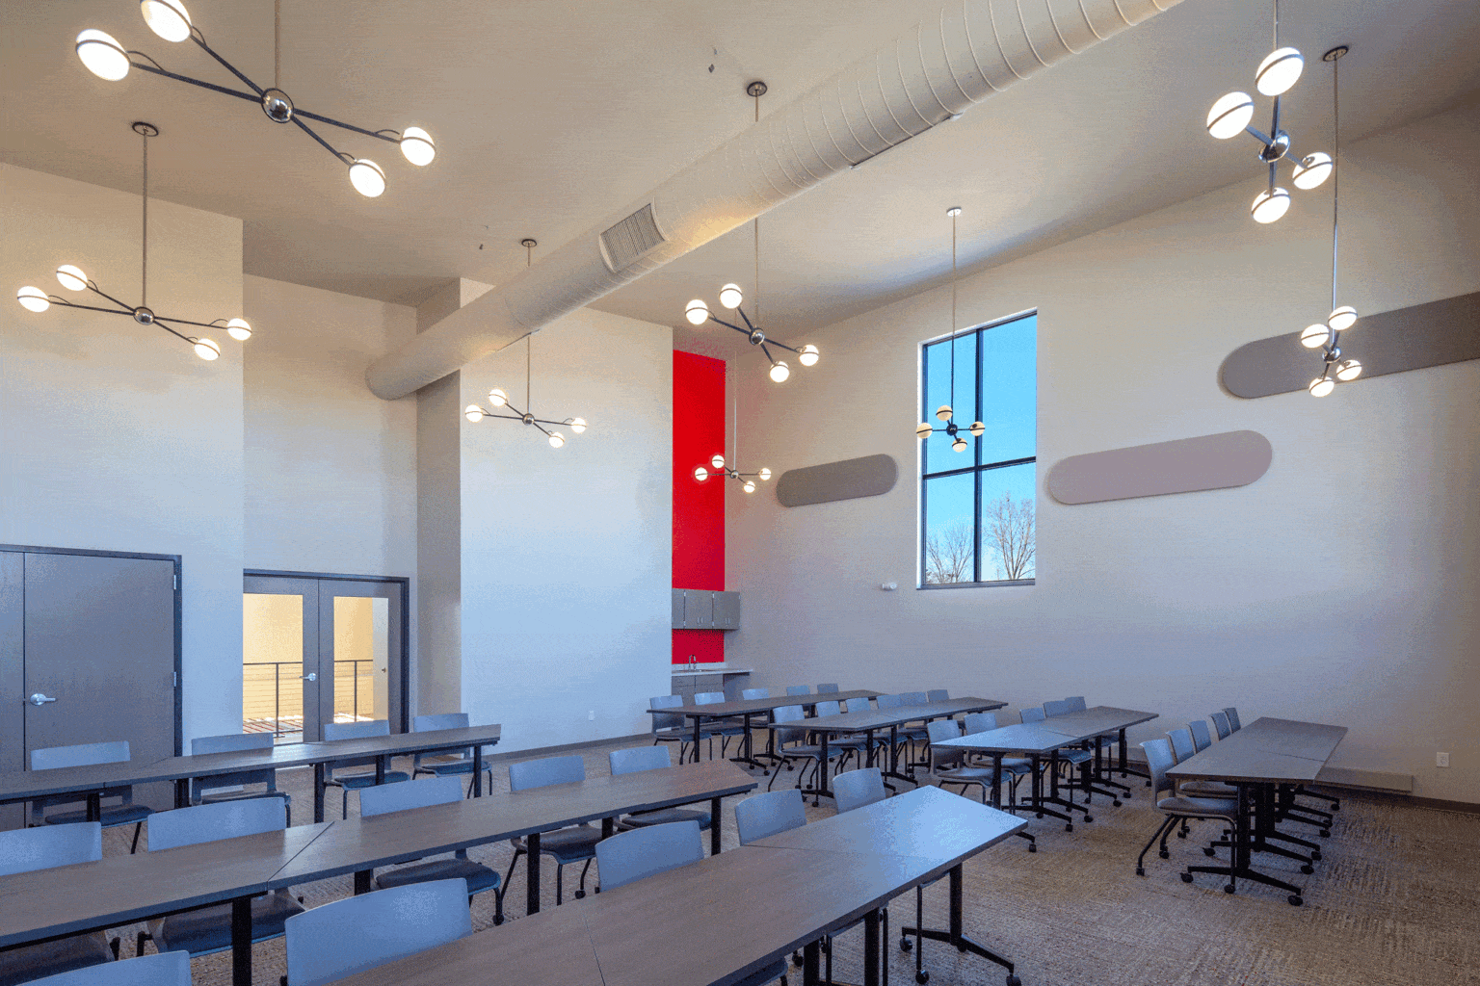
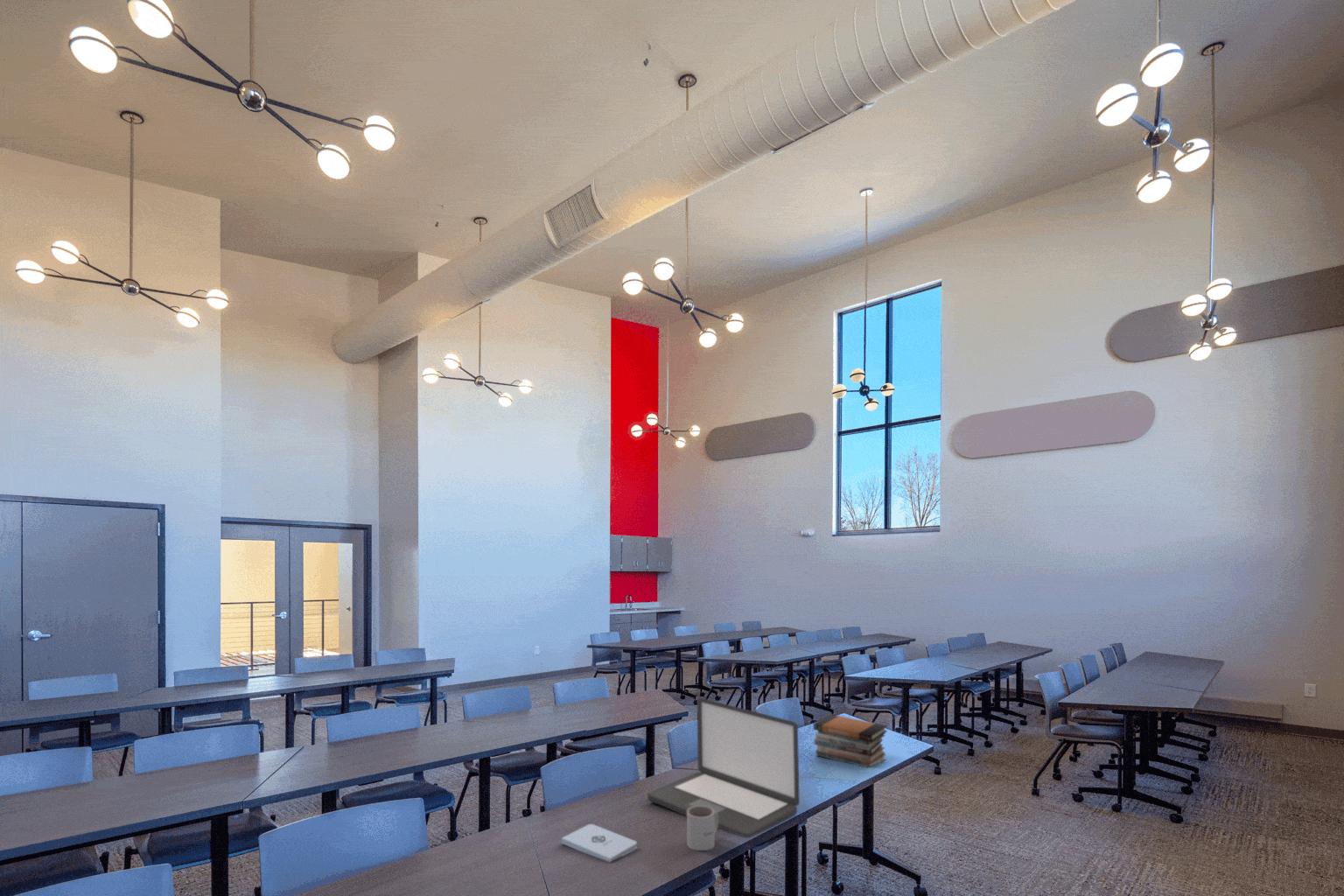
+ notepad (599, 843)
+ laptop (720, 762)
+ mug (705, 826)
+ book stack (850, 740)
